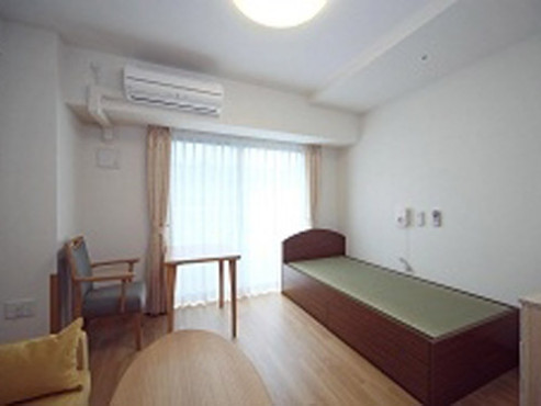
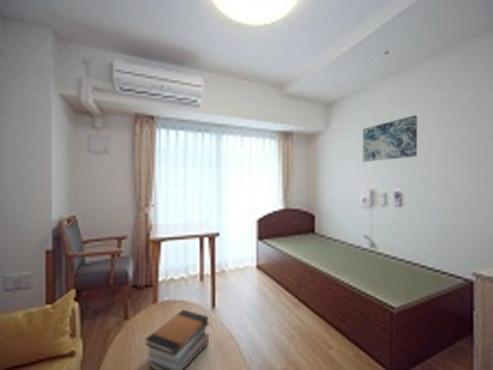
+ book stack (179, 341)
+ wall art (387, 141)
